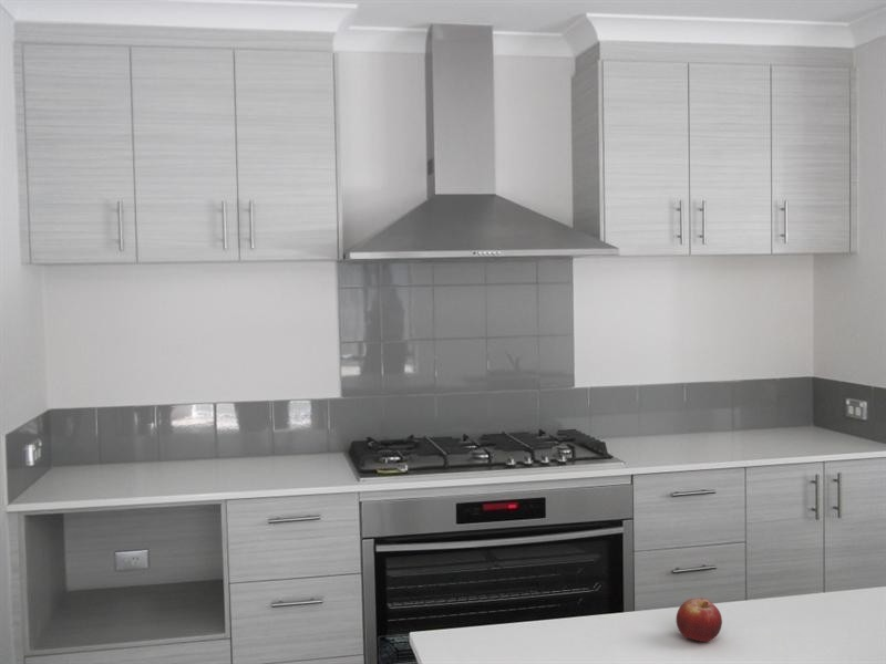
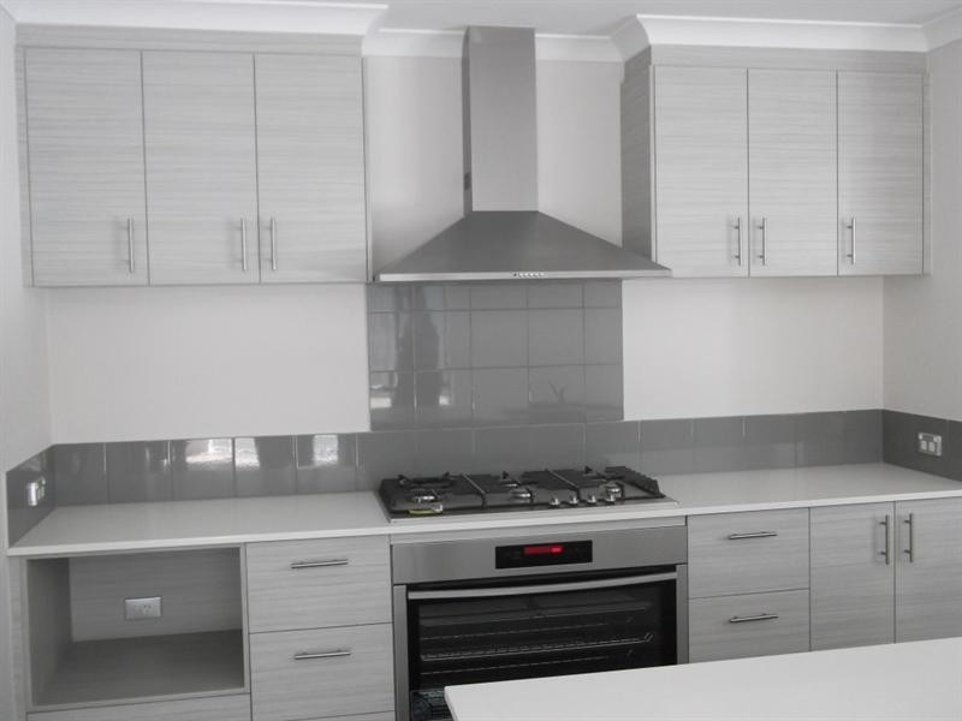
- fruit (699, 619)
